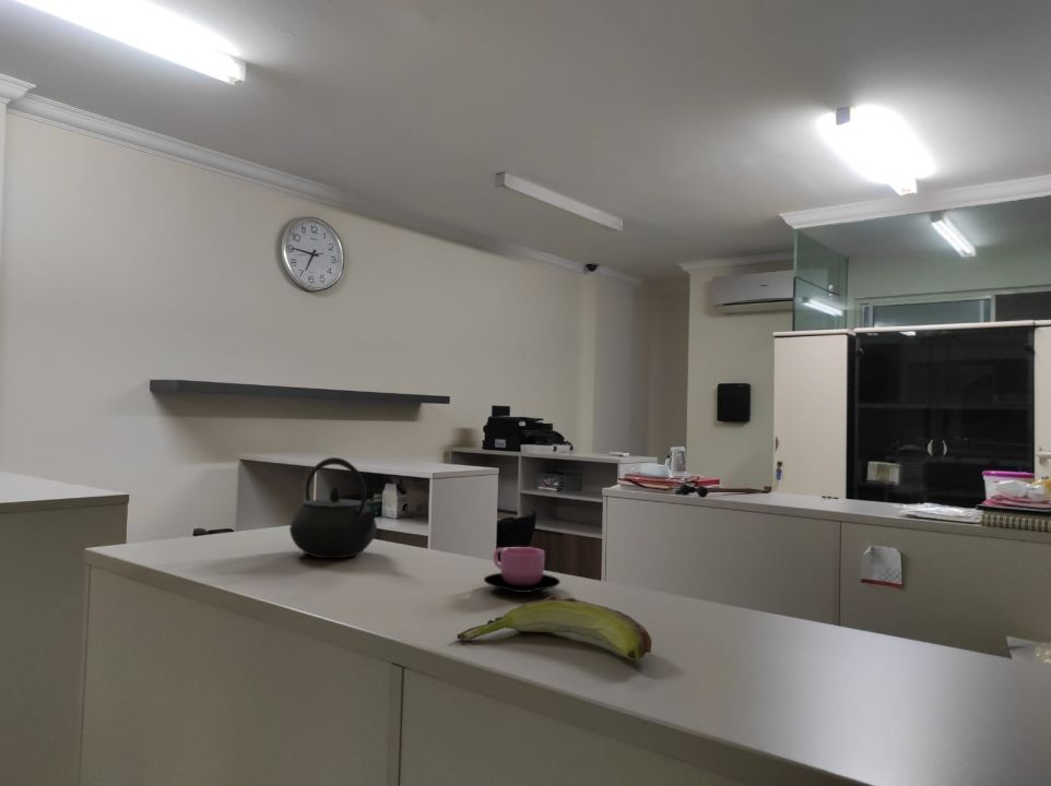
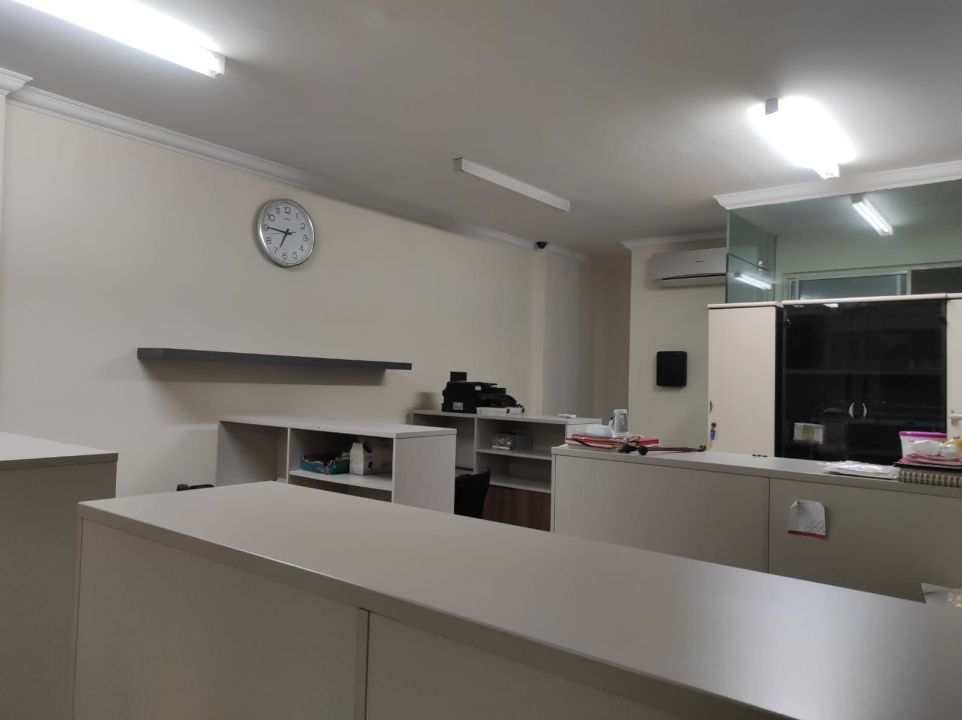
- banana (552, 628)
- cup (522, 570)
- kettle (339, 505)
